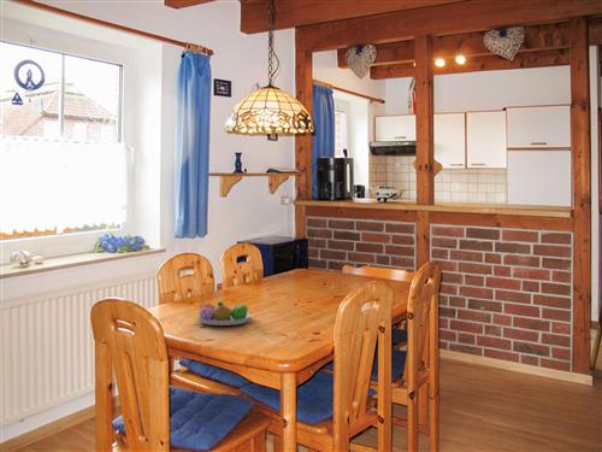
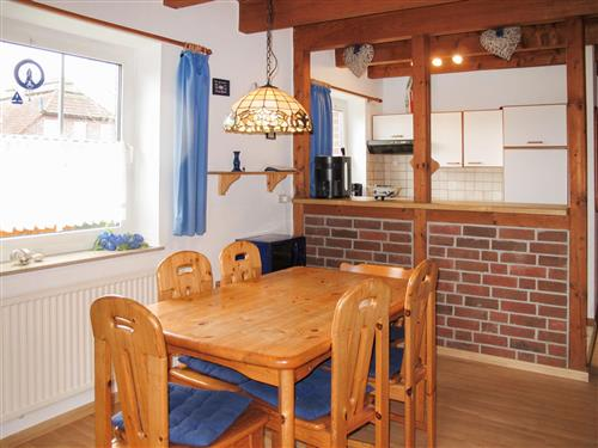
- fruit bowl (225, 310)
